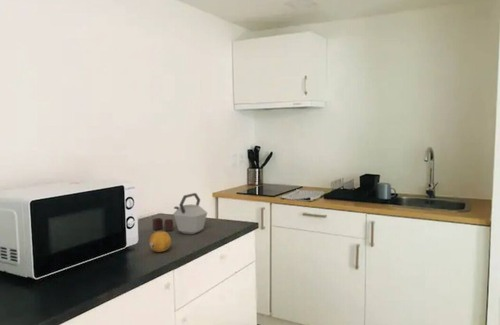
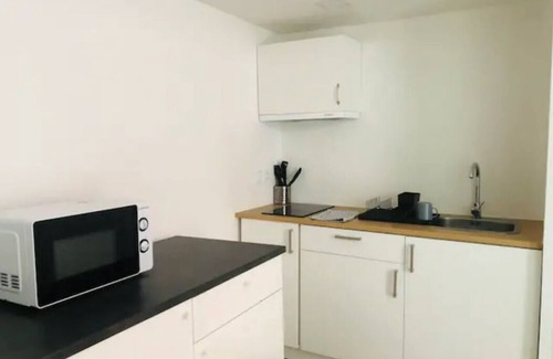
- kettle (177, 212)
- fruit (160, 241)
